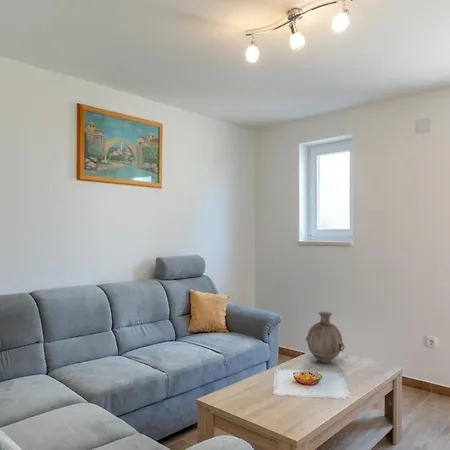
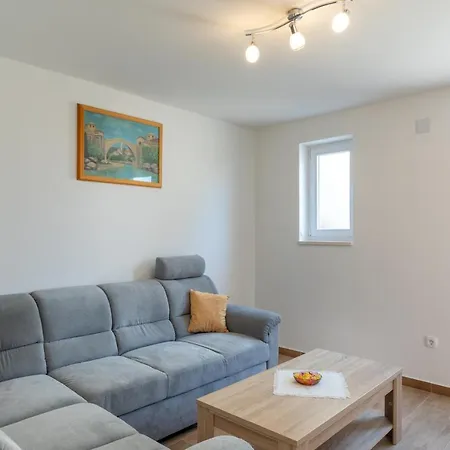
- vase (324, 337)
